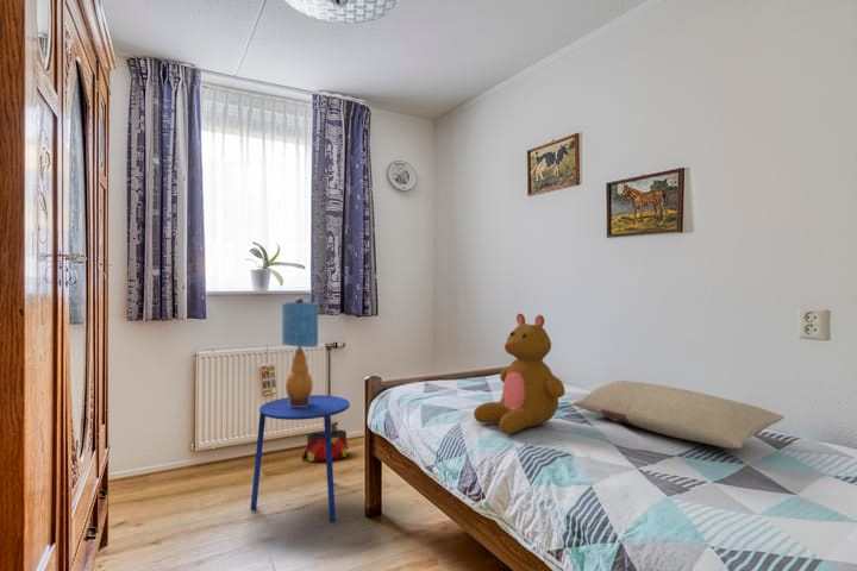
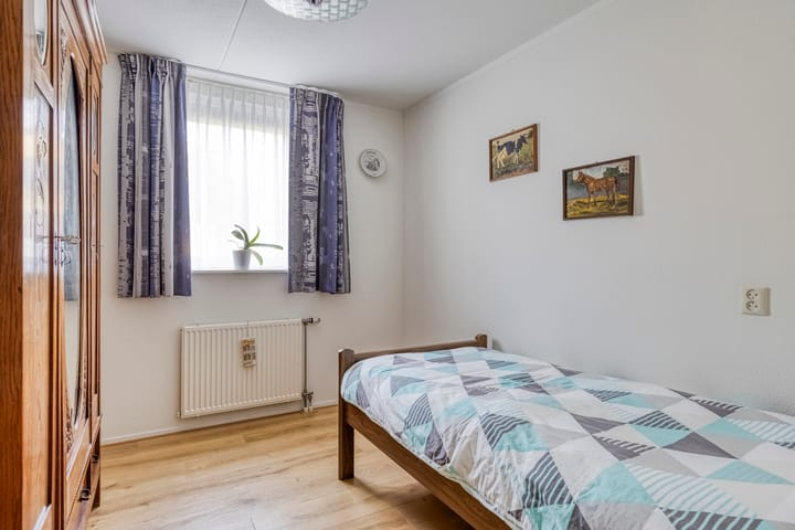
- side table (326, 454)
- pillow (665, 409)
- table lamp (300, 351)
- bag (325, 445)
- teddy bear (517, 369)
